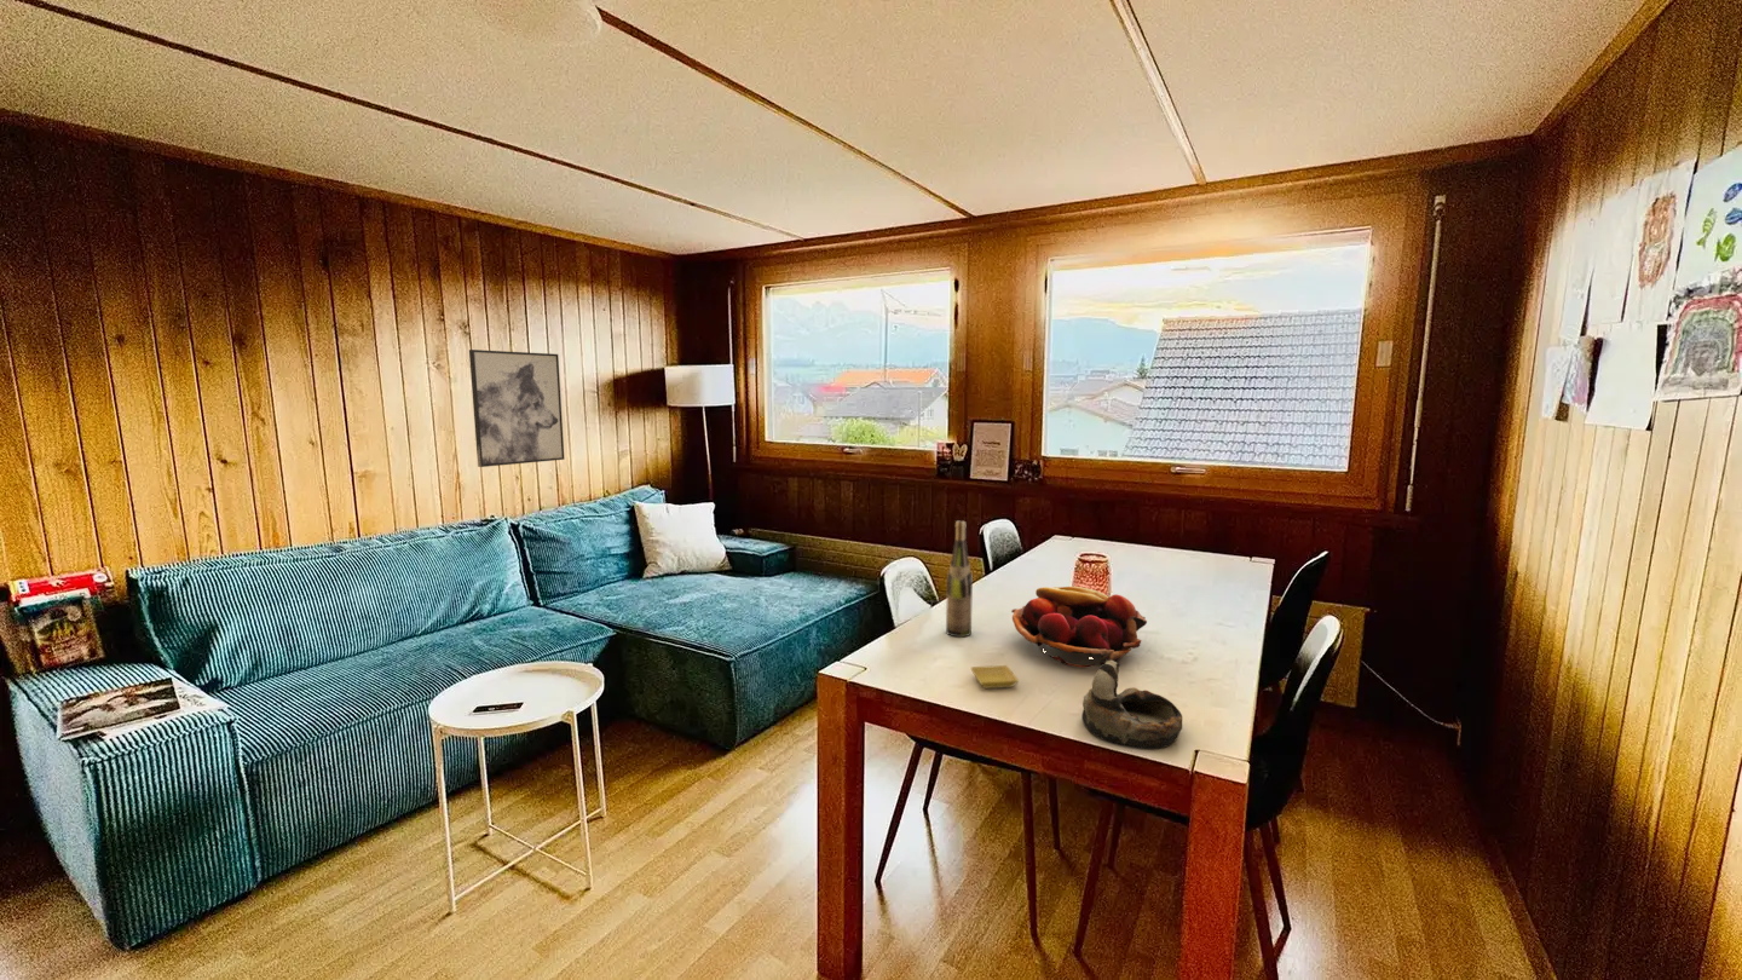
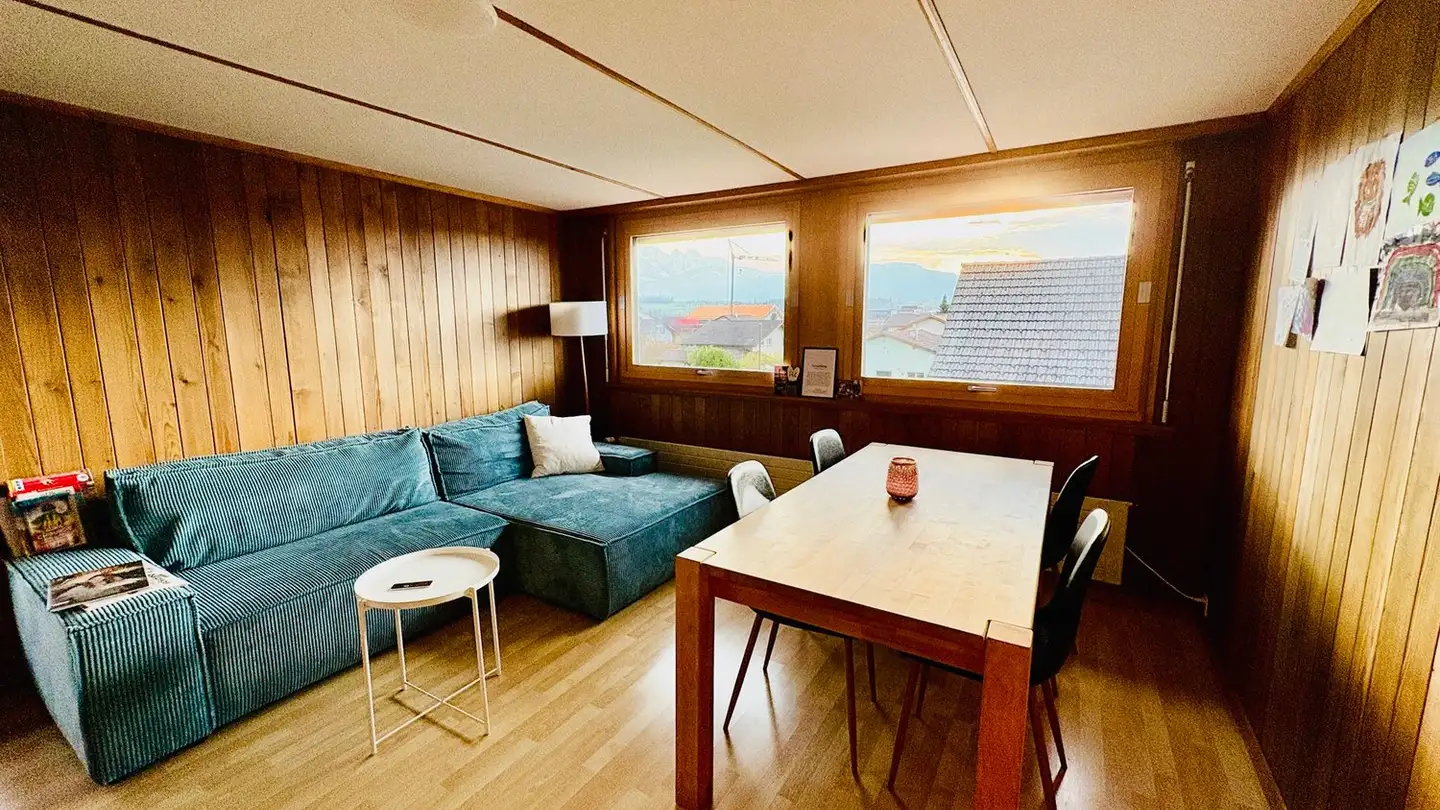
- bowl (1131, 692)
- saucer (993, 678)
- wine bottle (959, 577)
- fruit basket (1077, 619)
- wall art (519, 408)
